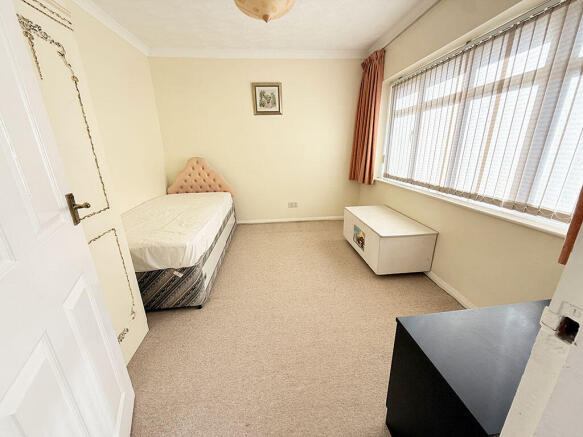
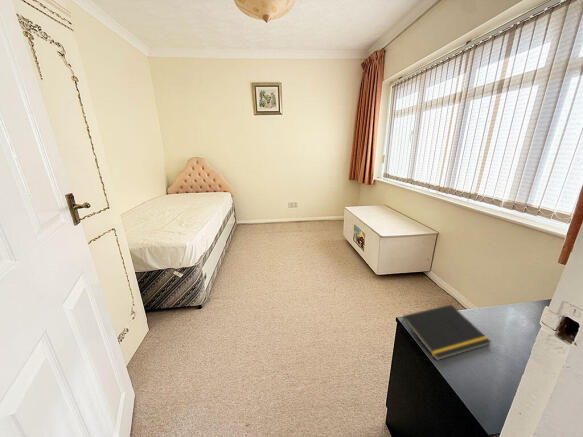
+ notepad (444, 329)
